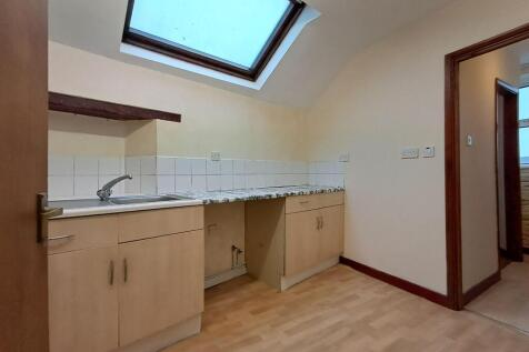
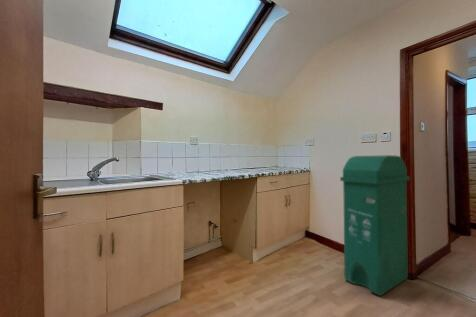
+ trash bin (375, 217)
